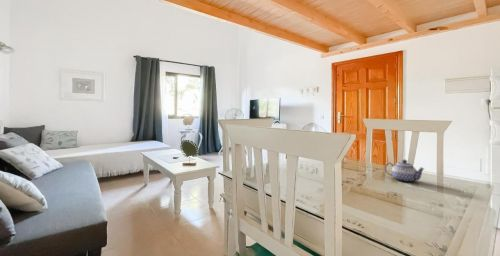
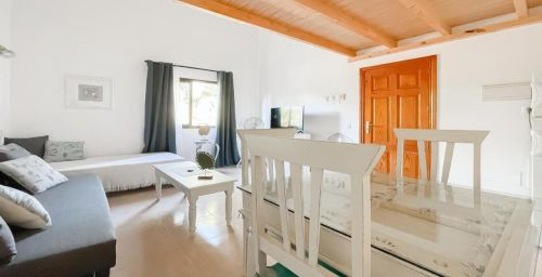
- teapot (403, 169)
